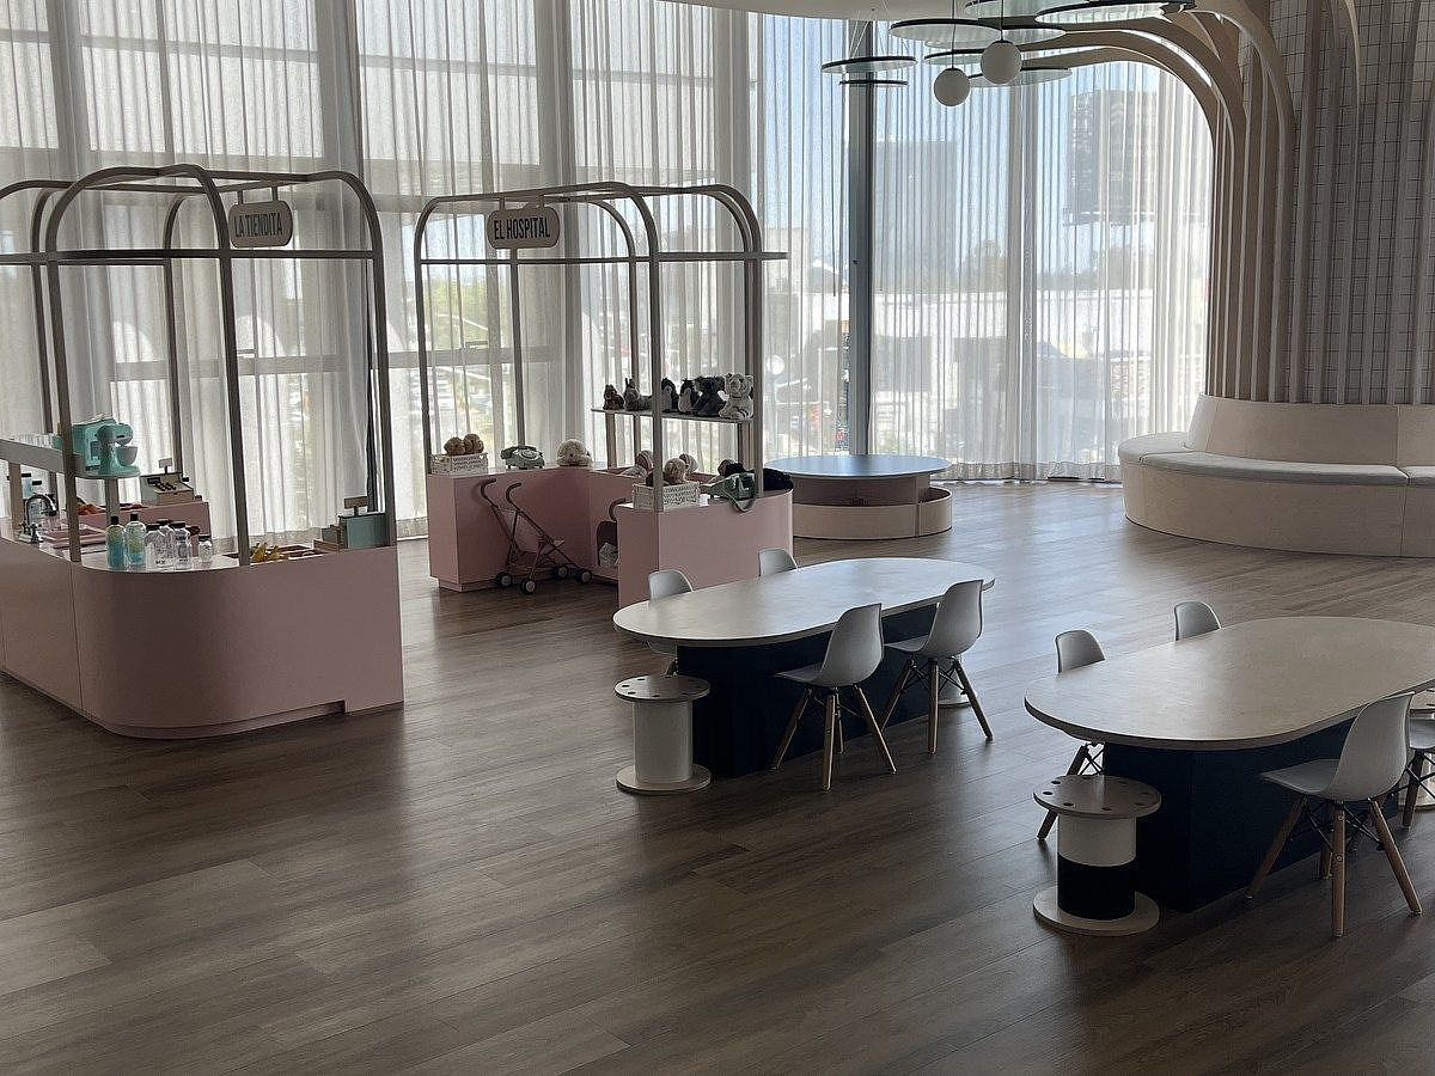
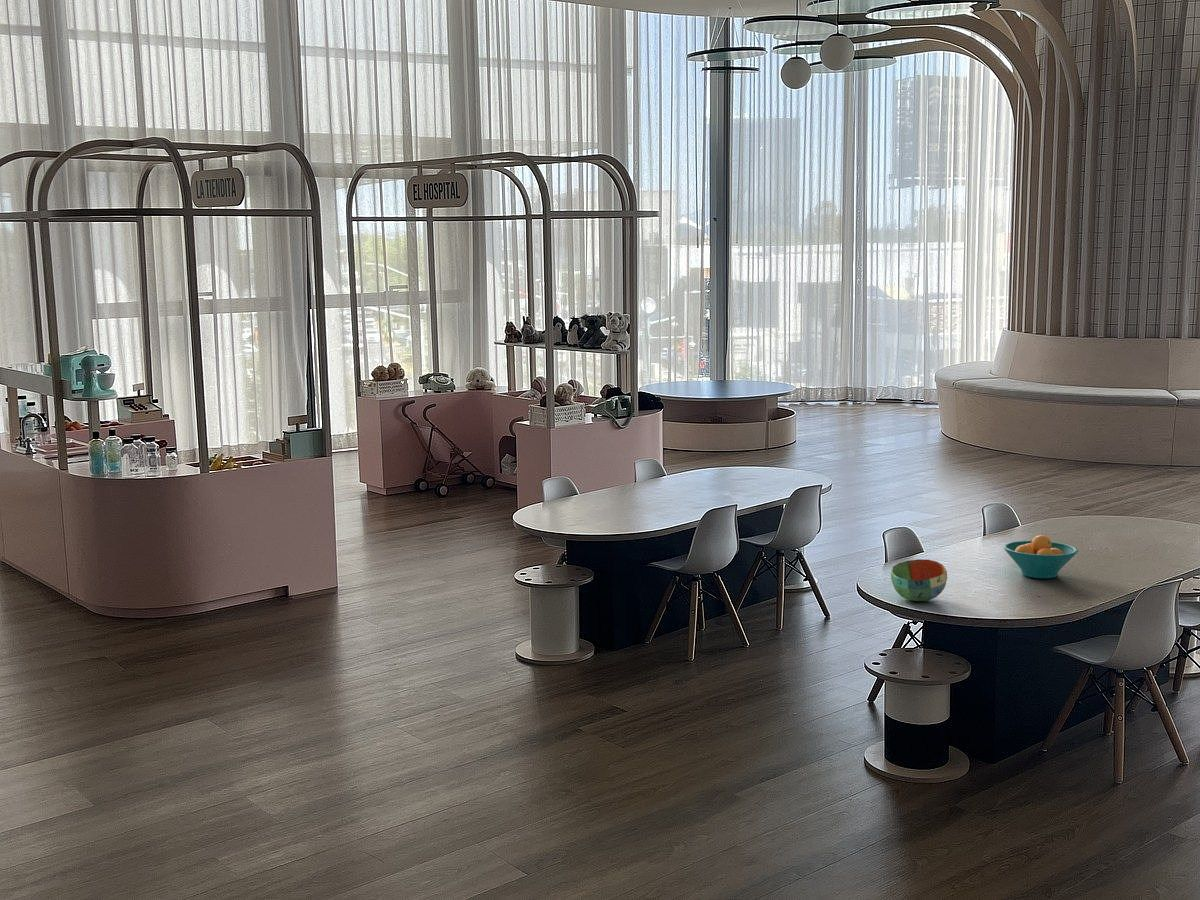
+ fruit bowl (1040, 555)
+ bowl (918, 581)
